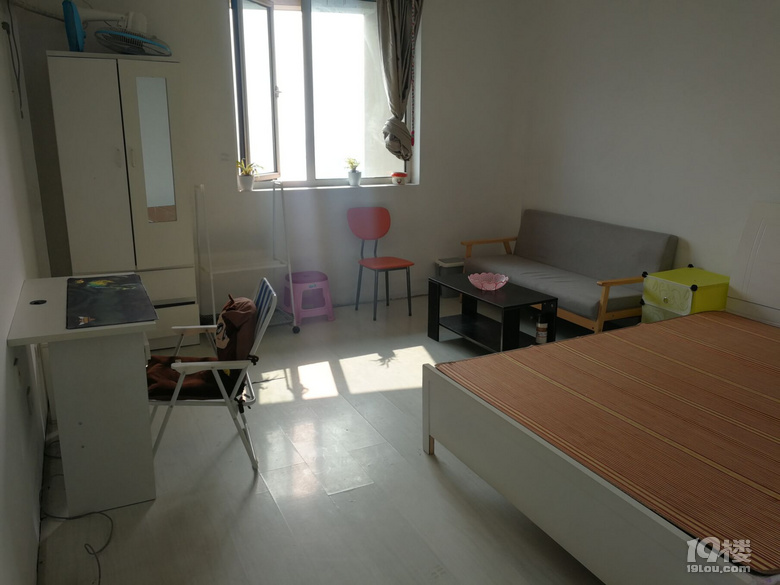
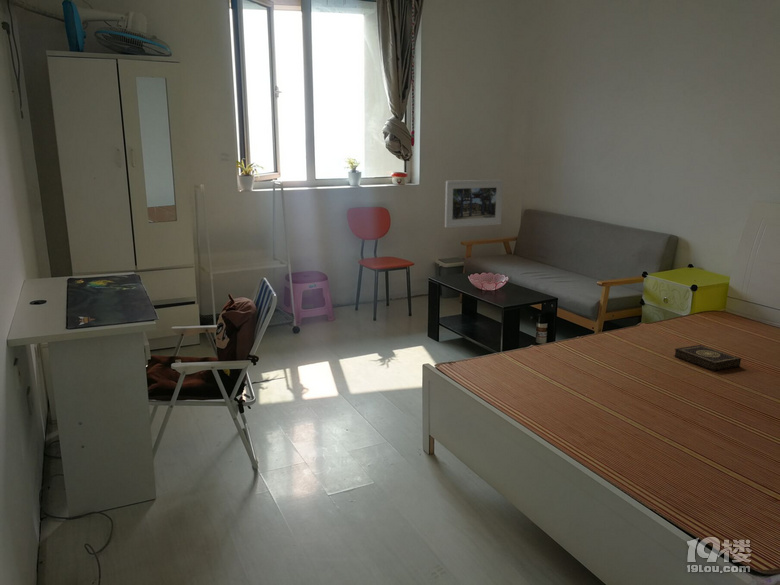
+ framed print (474, 203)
+ book (706, 357)
